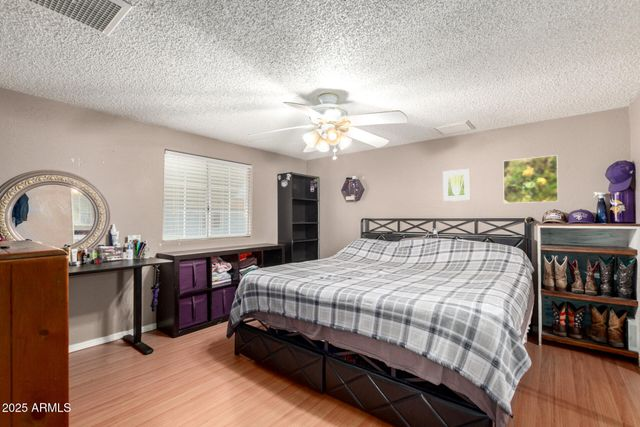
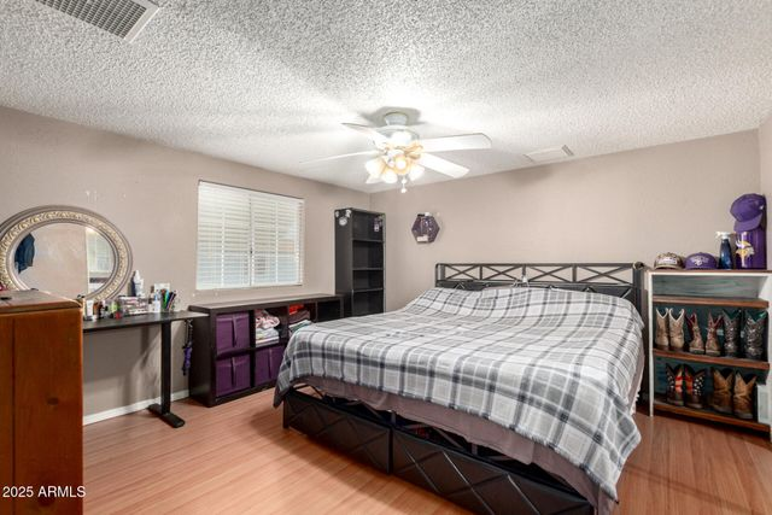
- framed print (529, 180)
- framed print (456, 185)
